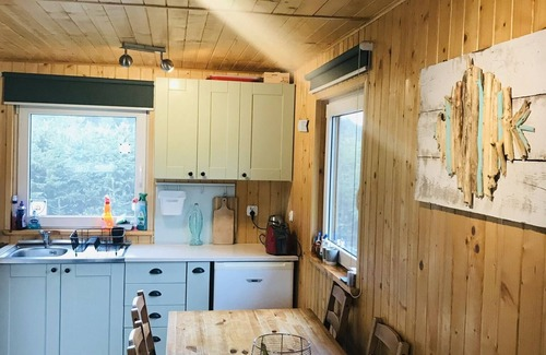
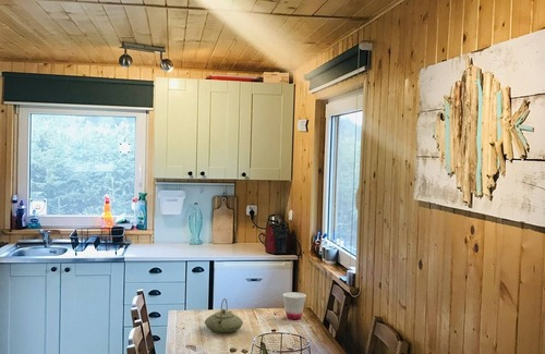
+ cup (293, 306)
+ teapot (222, 315)
